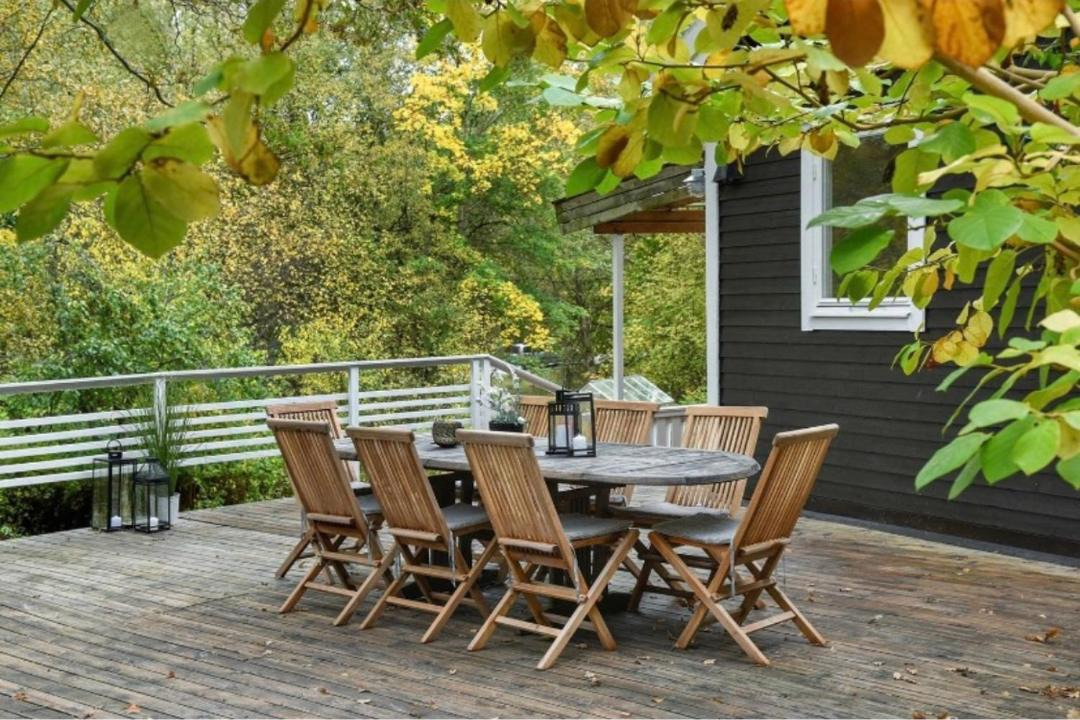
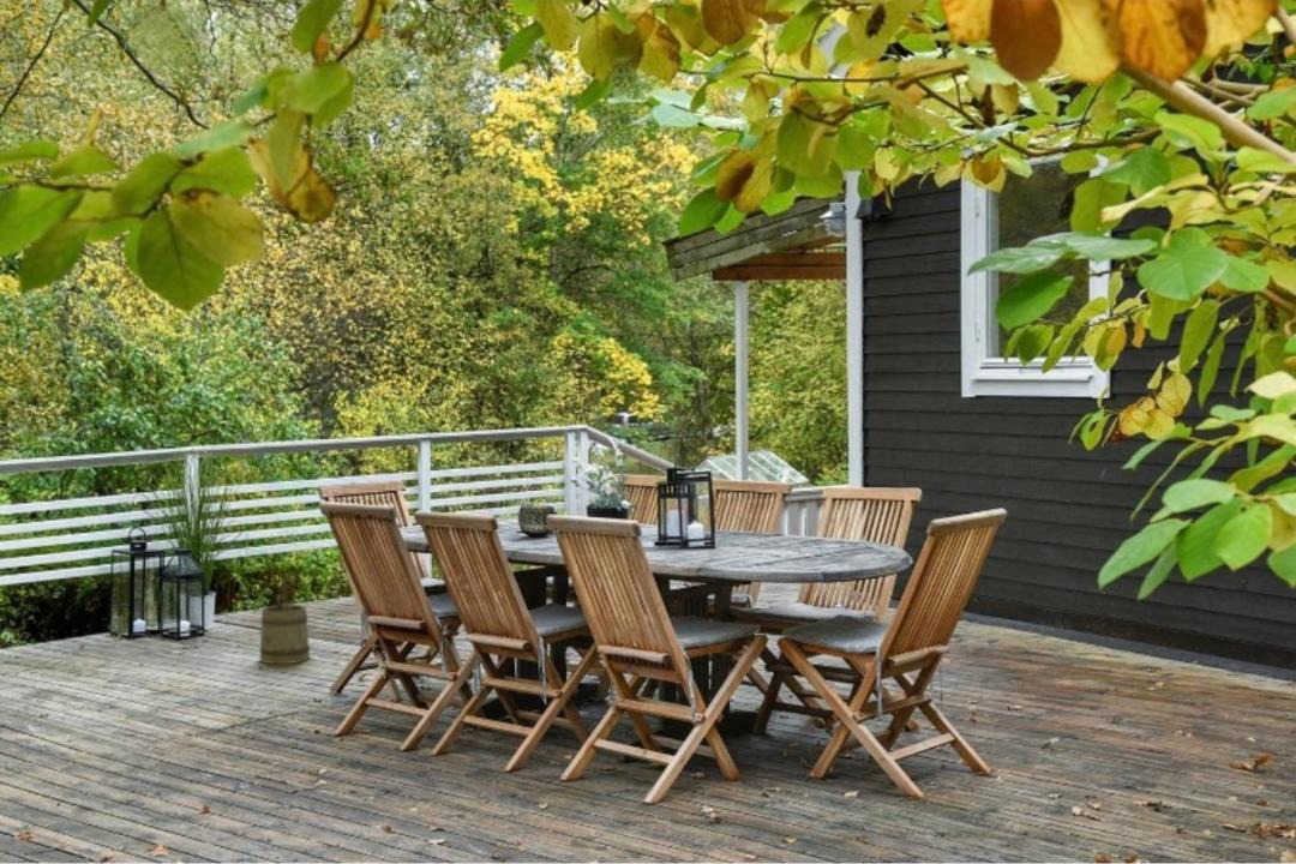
+ bucket (283, 619)
